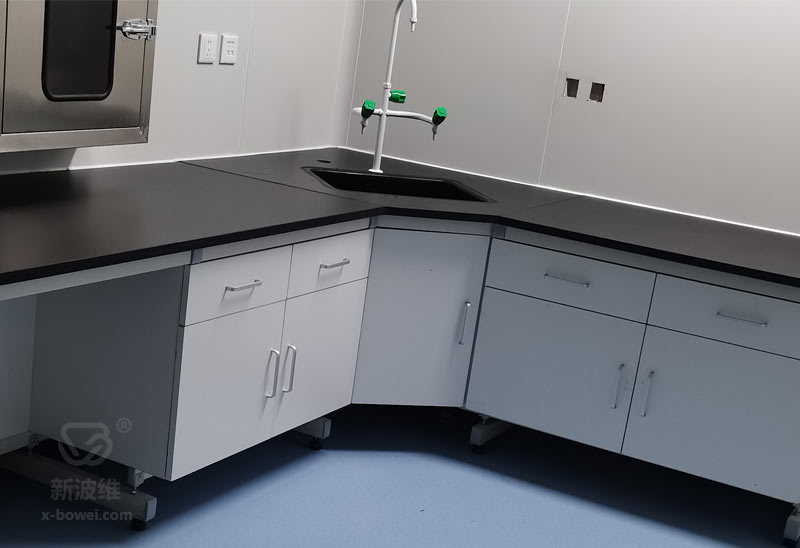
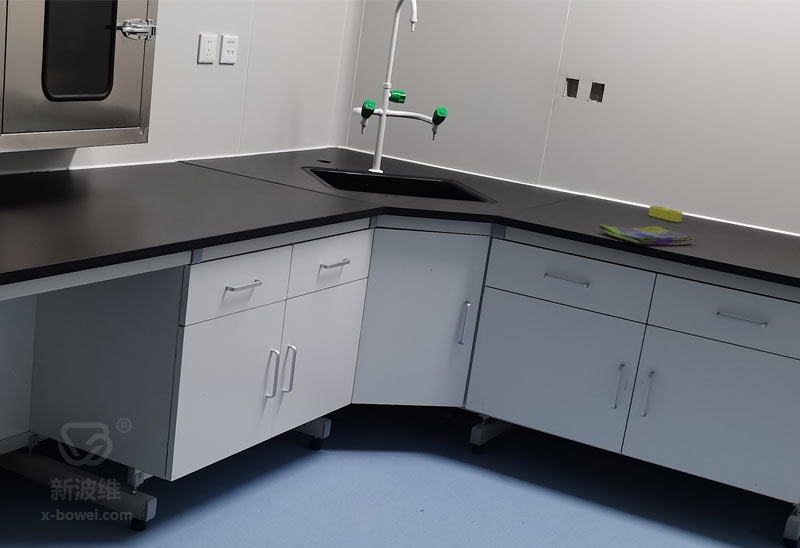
+ sponge (665, 213)
+ dish towel (646, 234)
